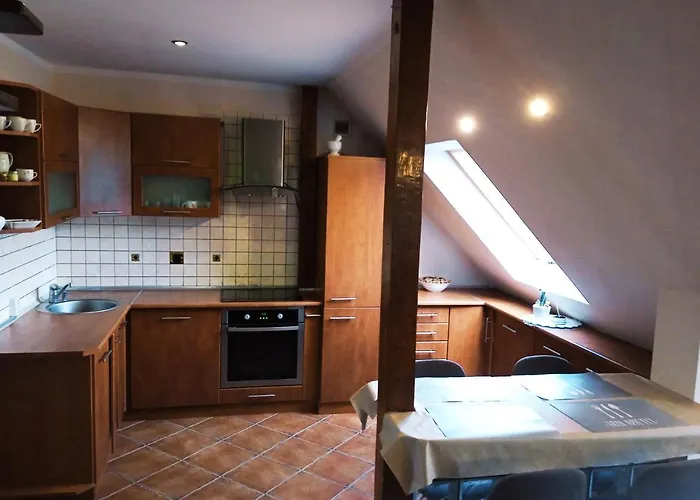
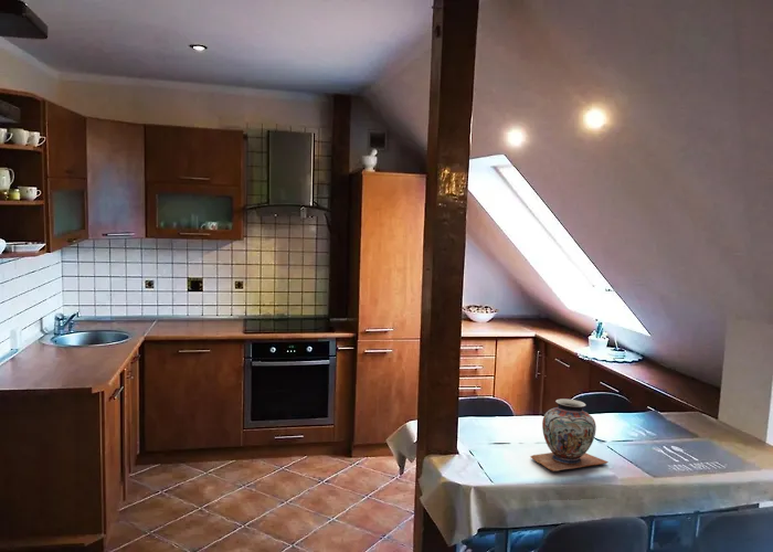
+ decorative vase (571, 432)
